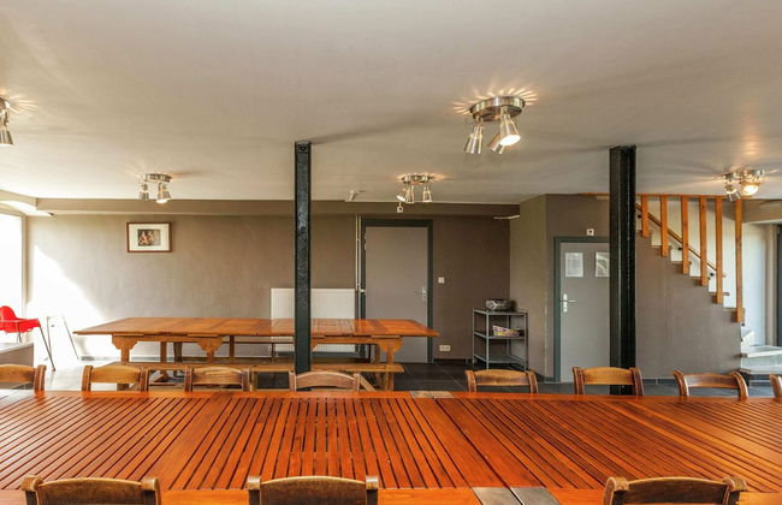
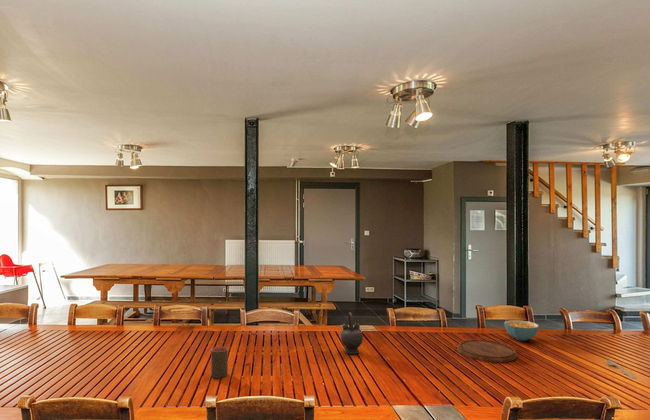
+ spoon (620, 368)
+ cup (219, 362)
+ cereal bowl (521, 331)
+ teapot (351, 331)
+ cutting board (486, 349)
